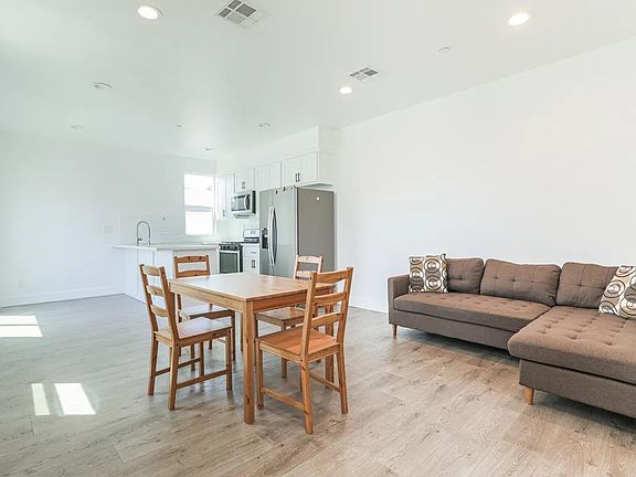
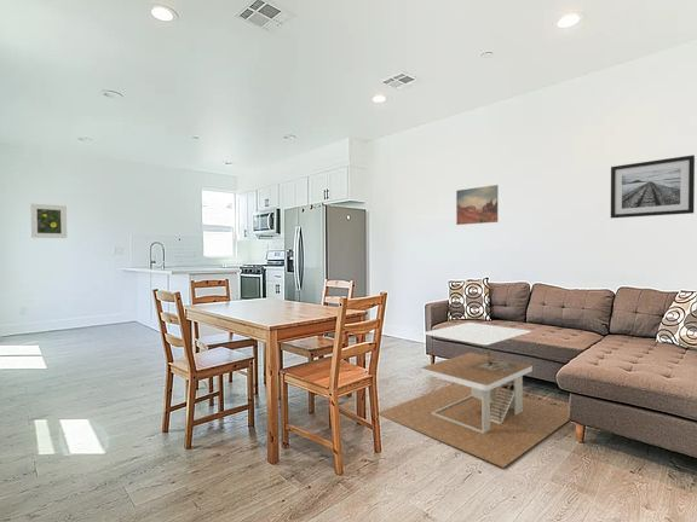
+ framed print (48, 221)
+ wall art (476, 205)
+ wall art (650, 188)
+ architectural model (477, 372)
